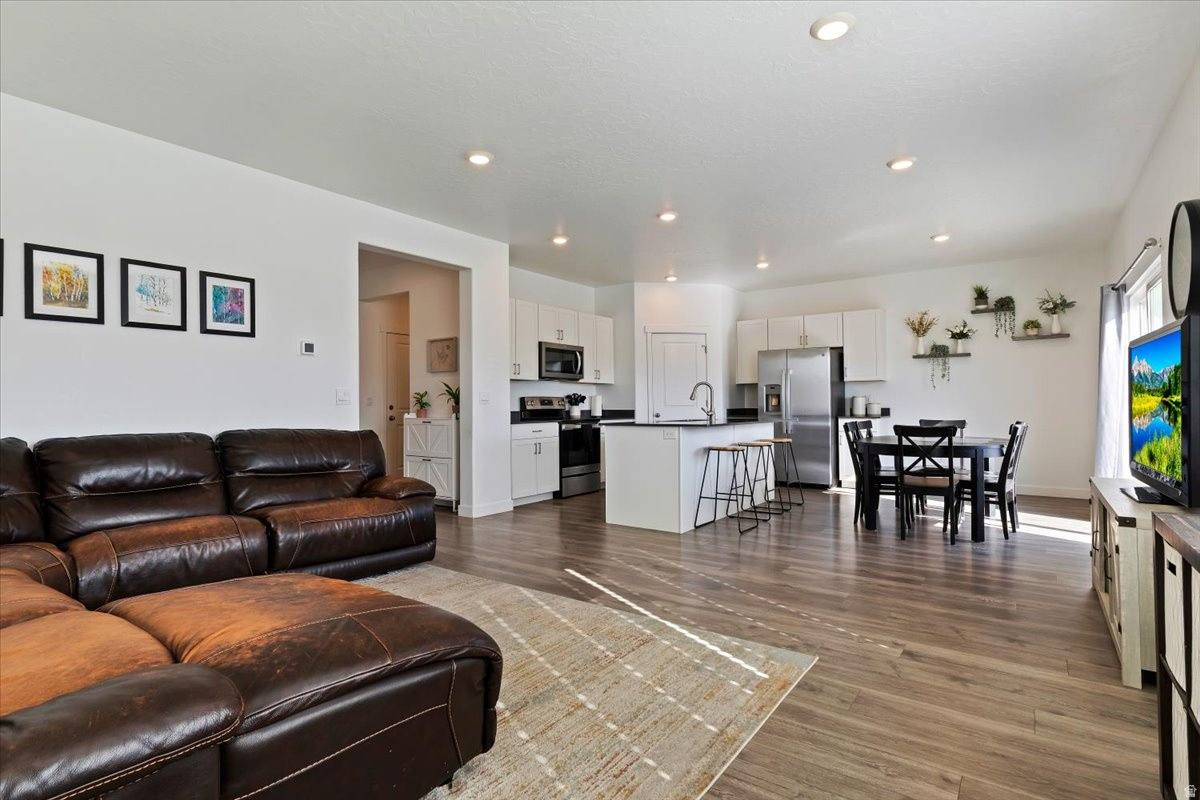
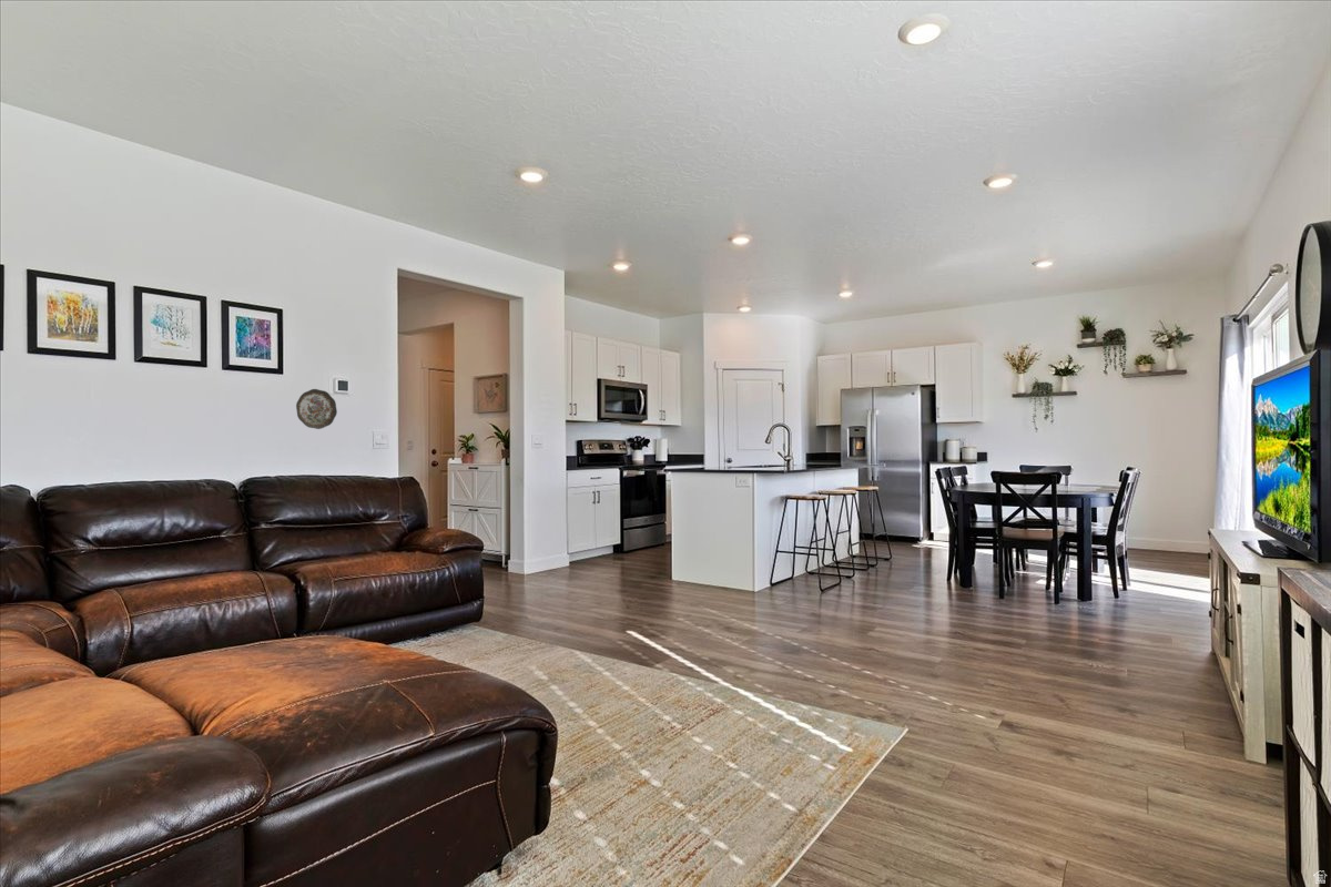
+ decorative plate (316, 408)
